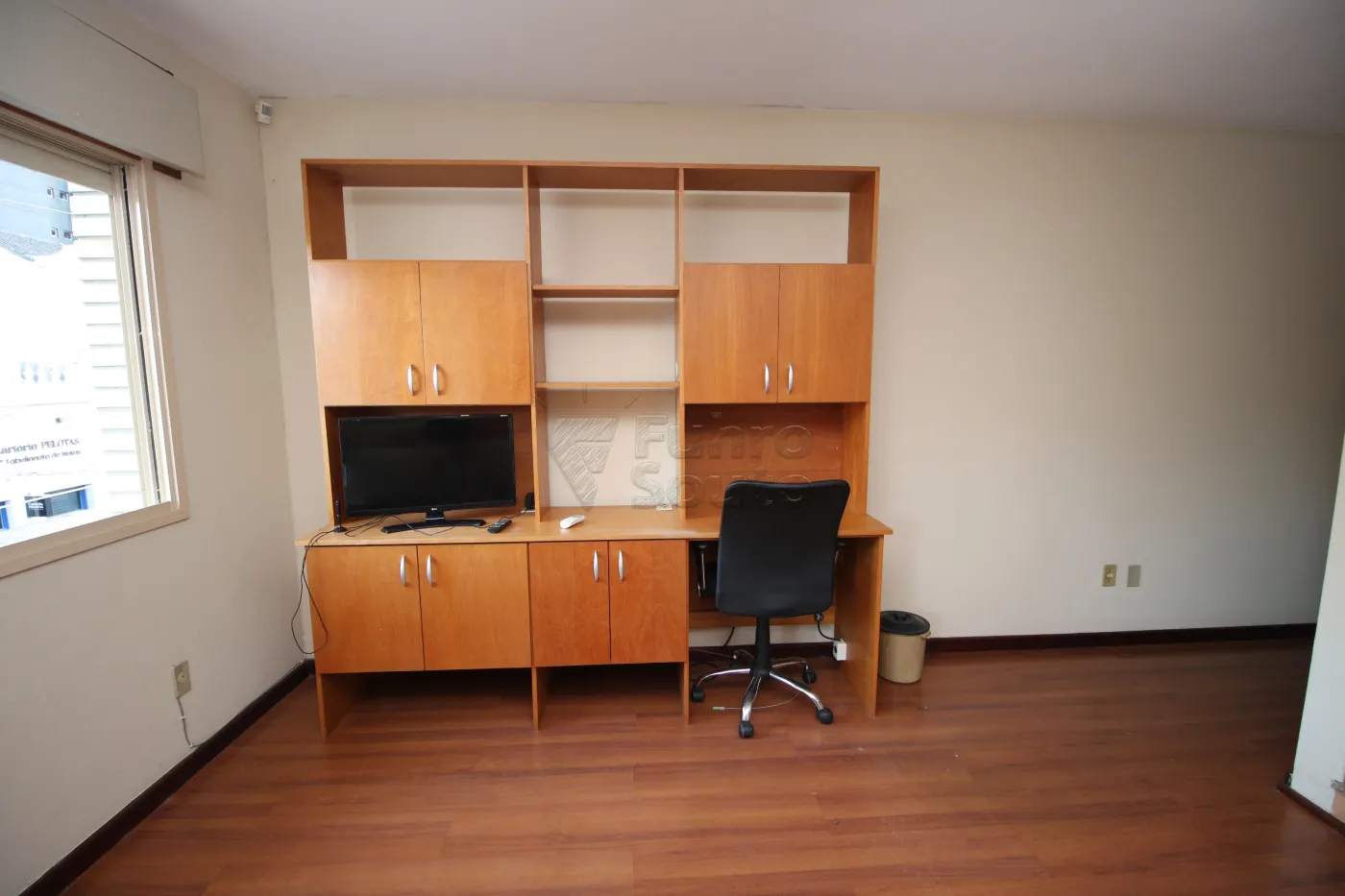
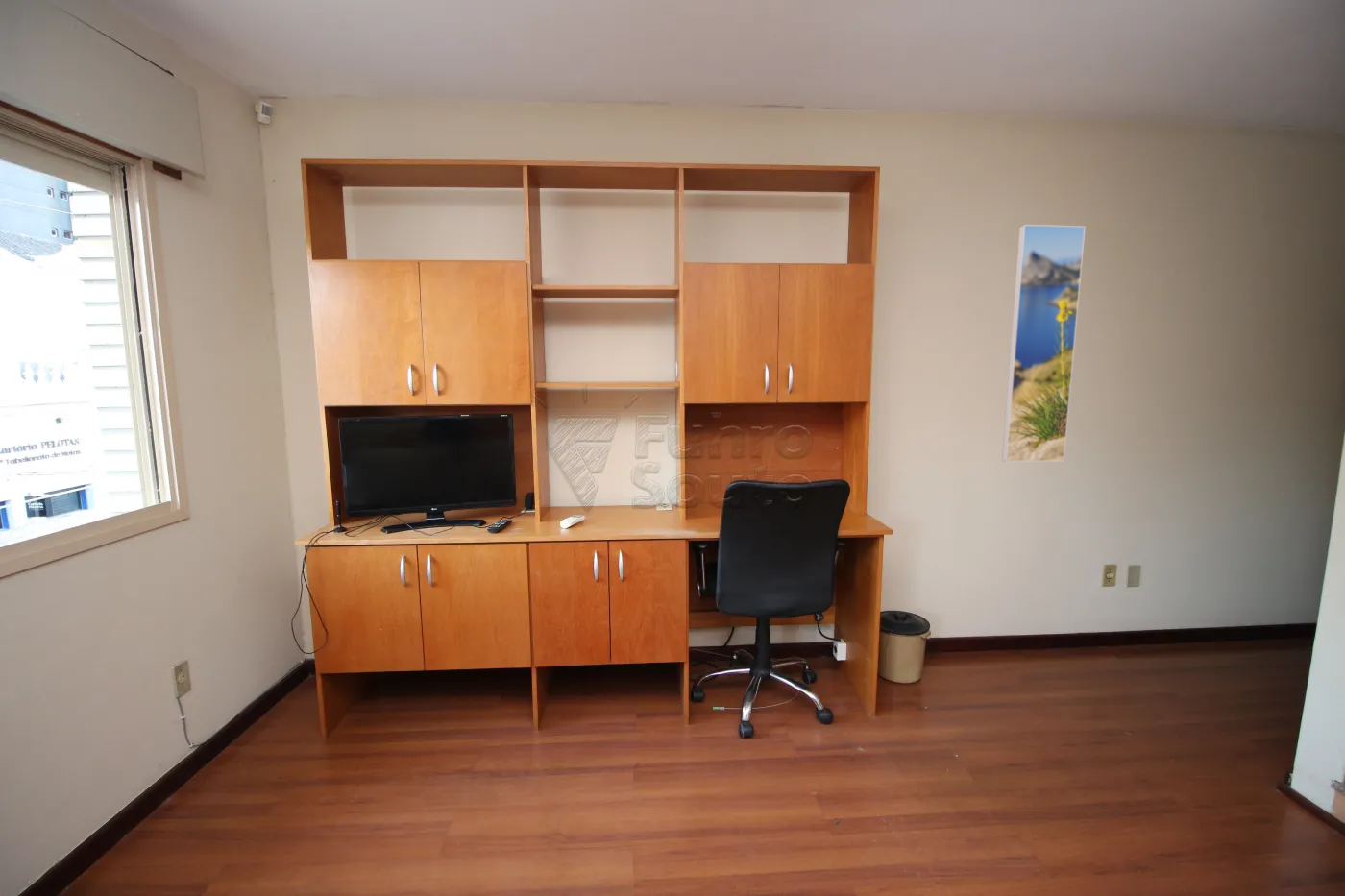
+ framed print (1042, 347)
